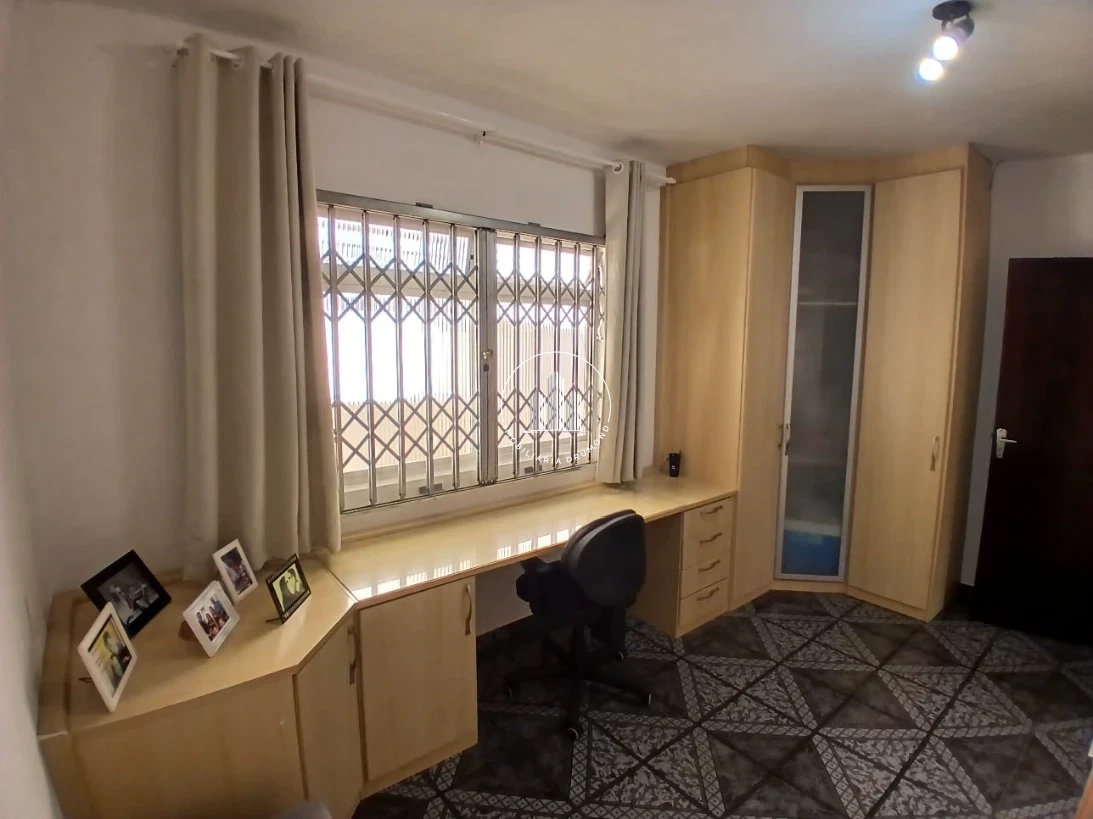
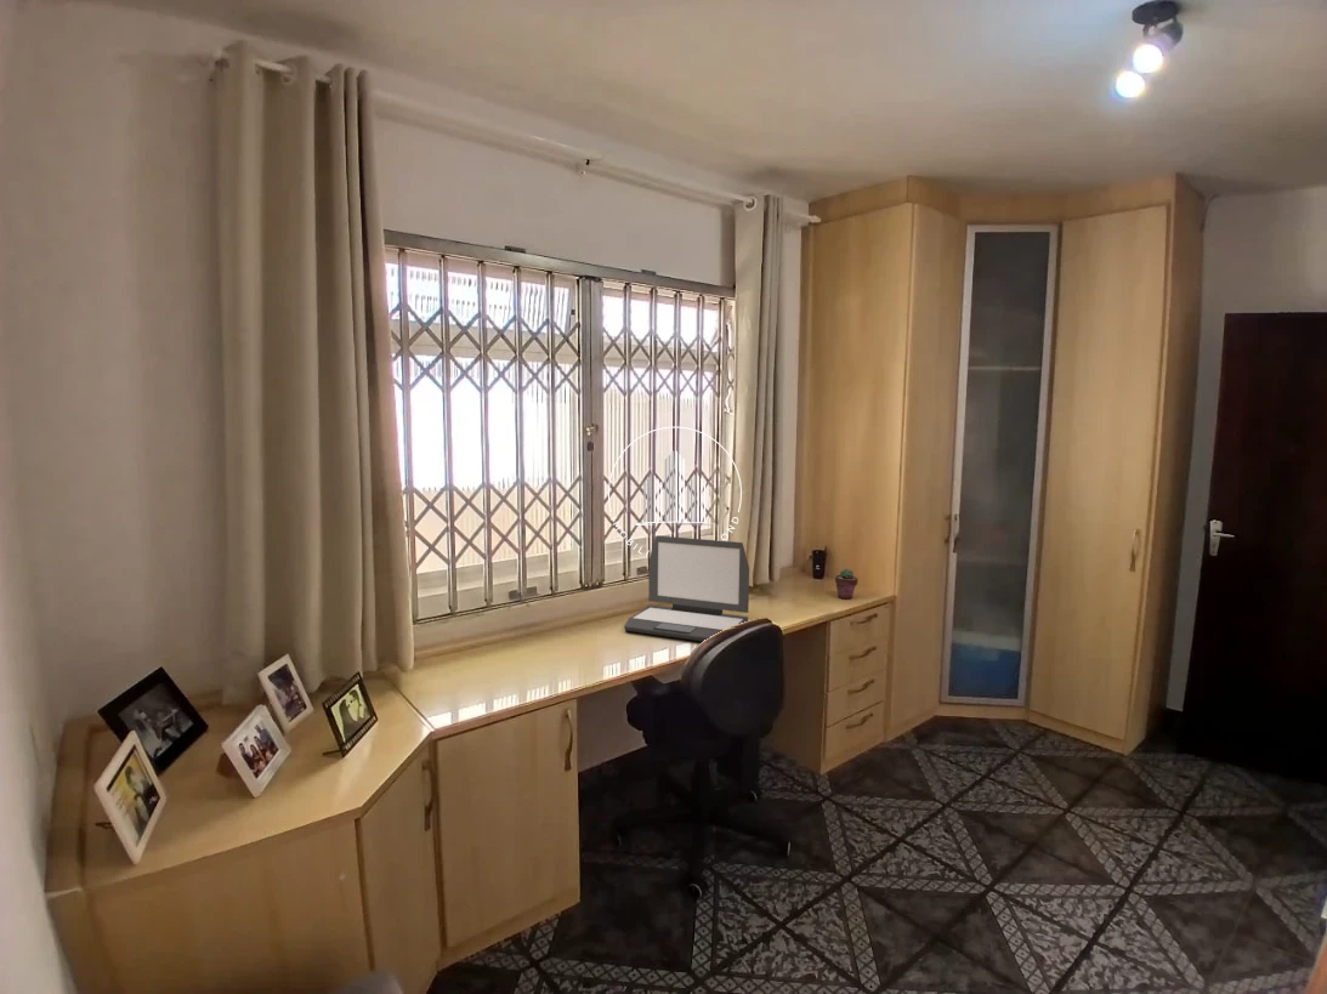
+ laptop (685, 585)
+ potted succulent (845, 583)
